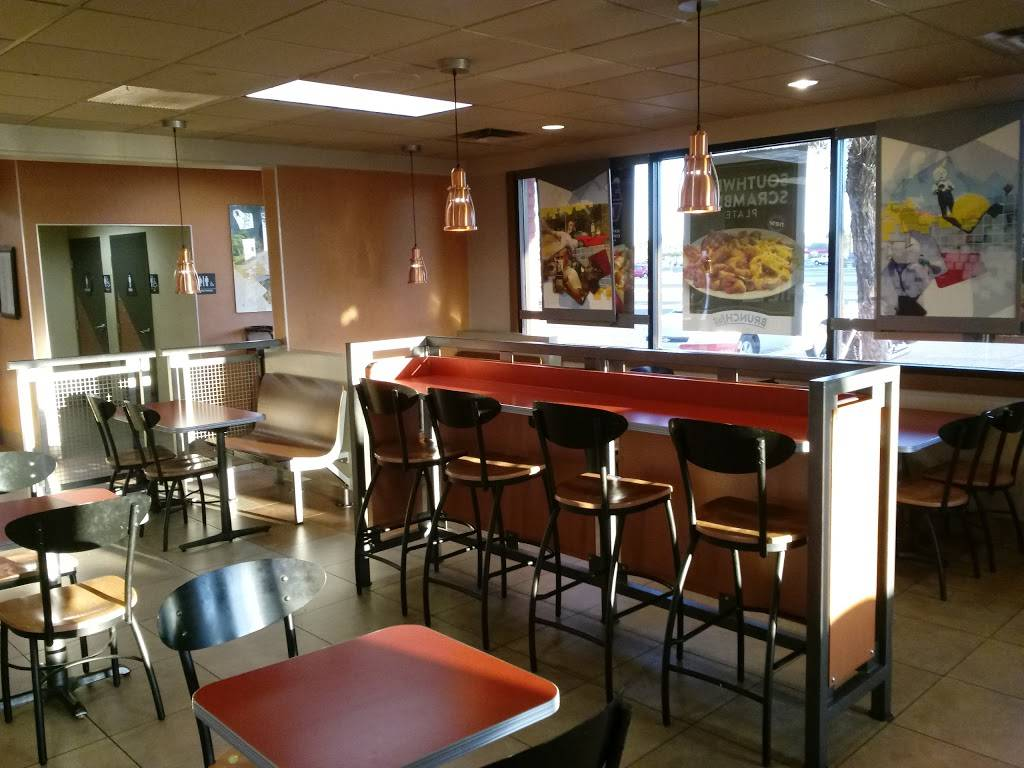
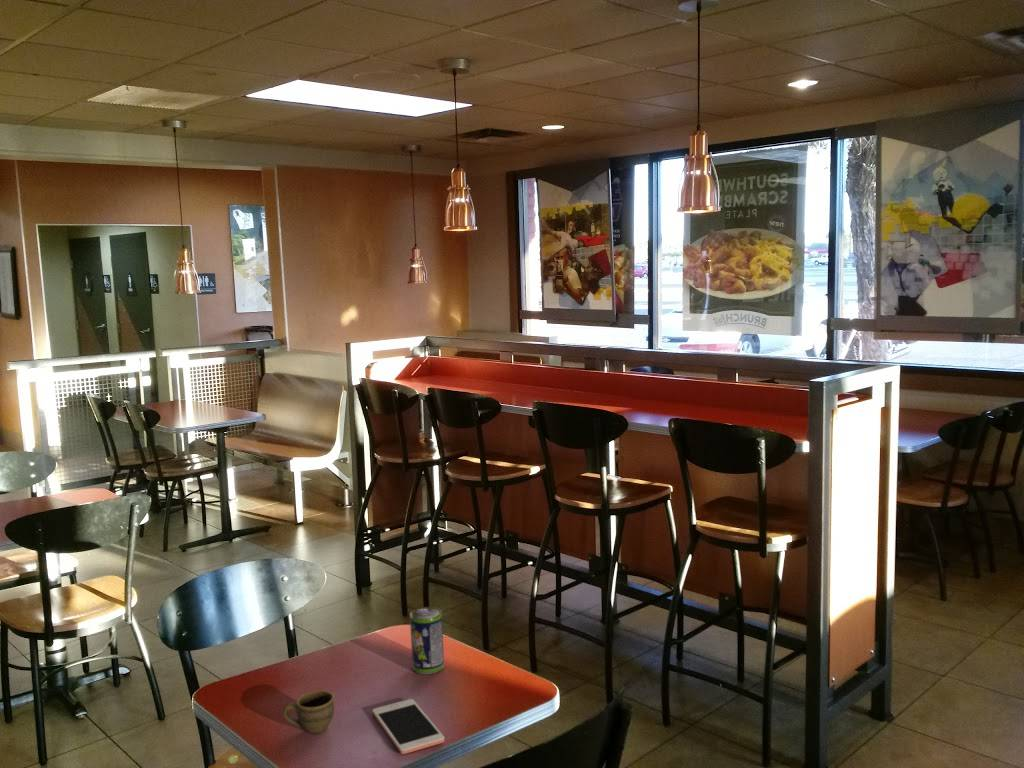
+ cell phone (407, 725)
+ cup (309, 713)
+ beverage can (427, 639)
